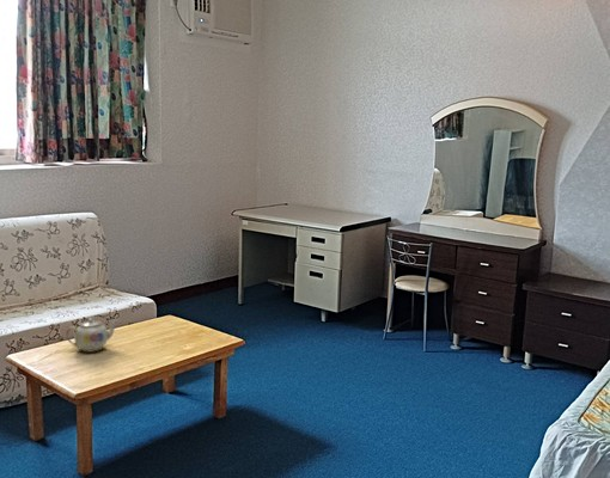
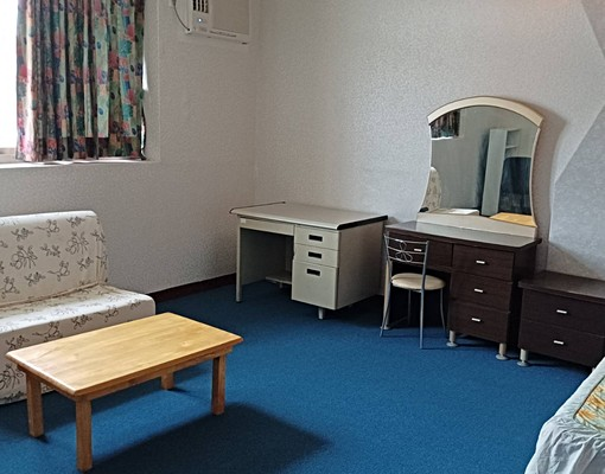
- teapot (92, 333)
